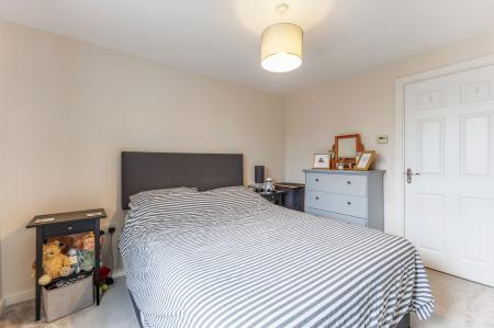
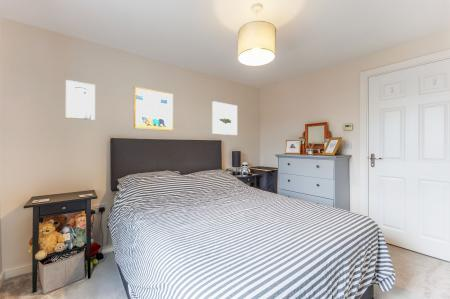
+ wall art (225, 119)
+ wall art (80, 100)
+ wall art (154, 110)
